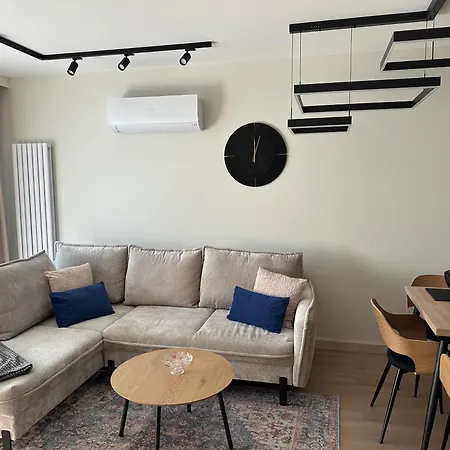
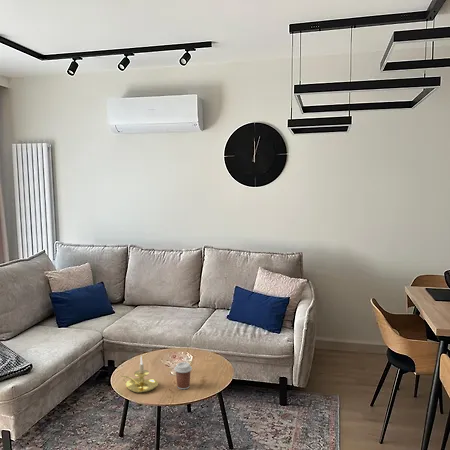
+ coffee cup (183, 375)
+ candle holder (139, 371)
